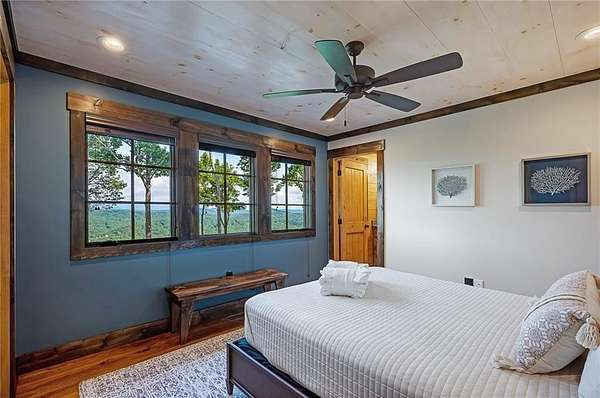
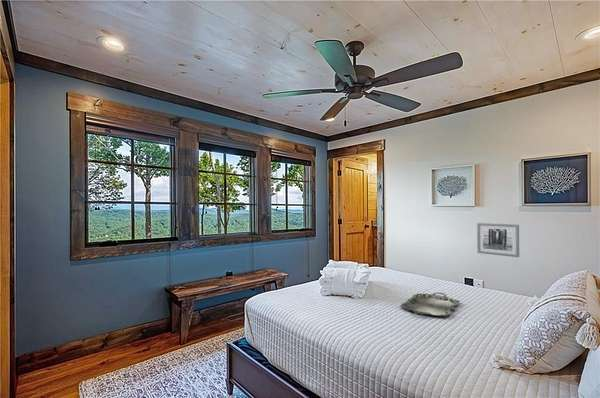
+ wall art (497, 239)
+ serving tray (430, 303)
